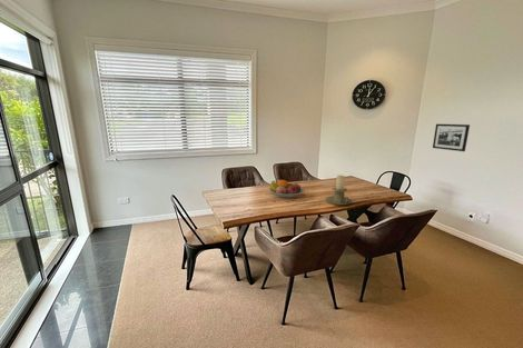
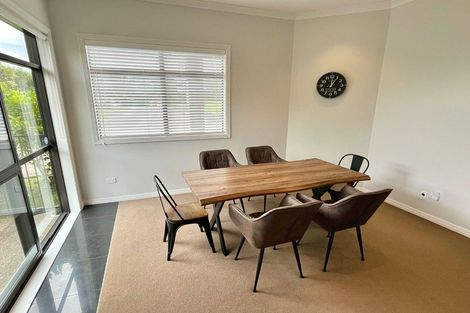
- picture frame (450, 137)
- candle holder (339, 188)
- fruit bowl (286, 187)
